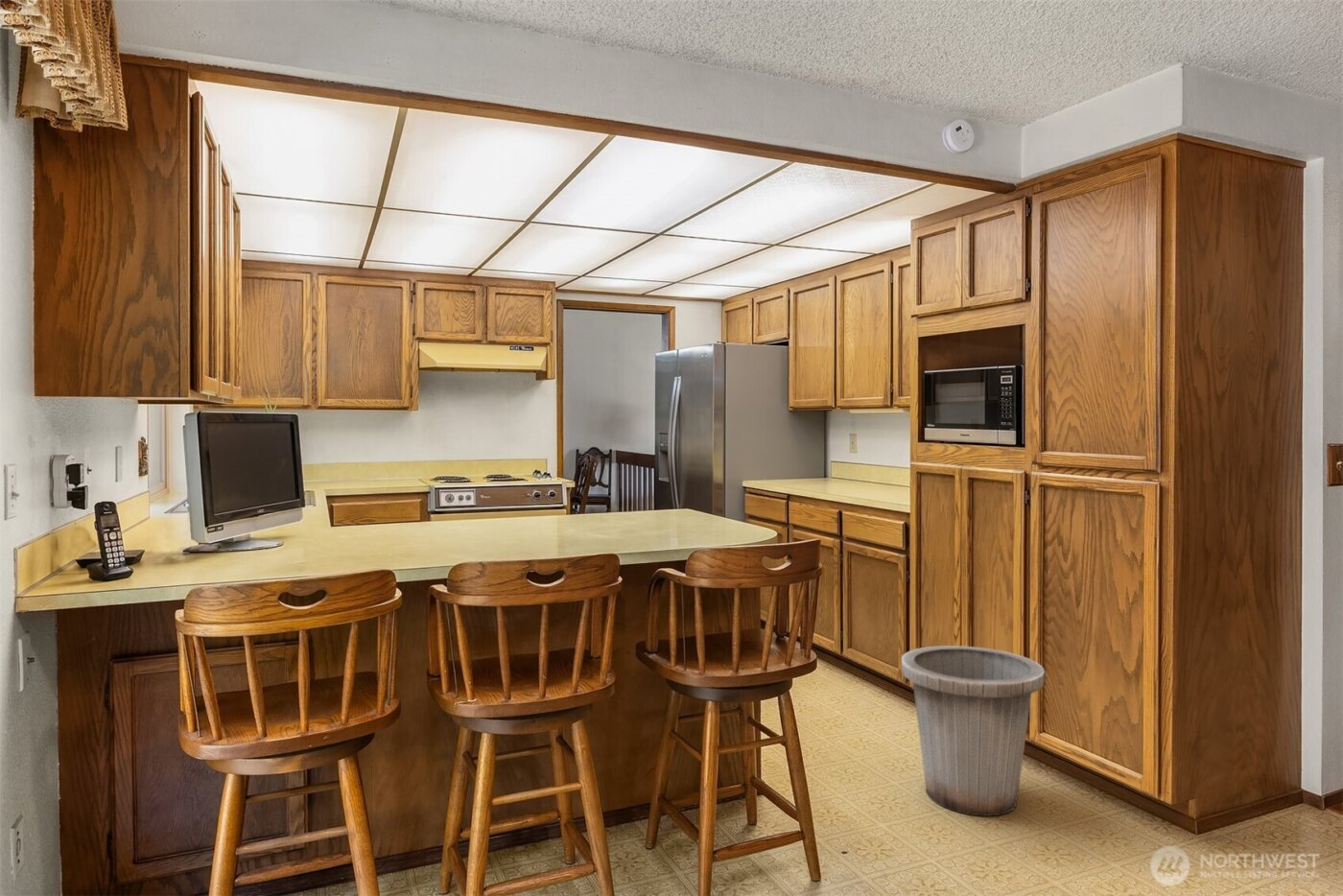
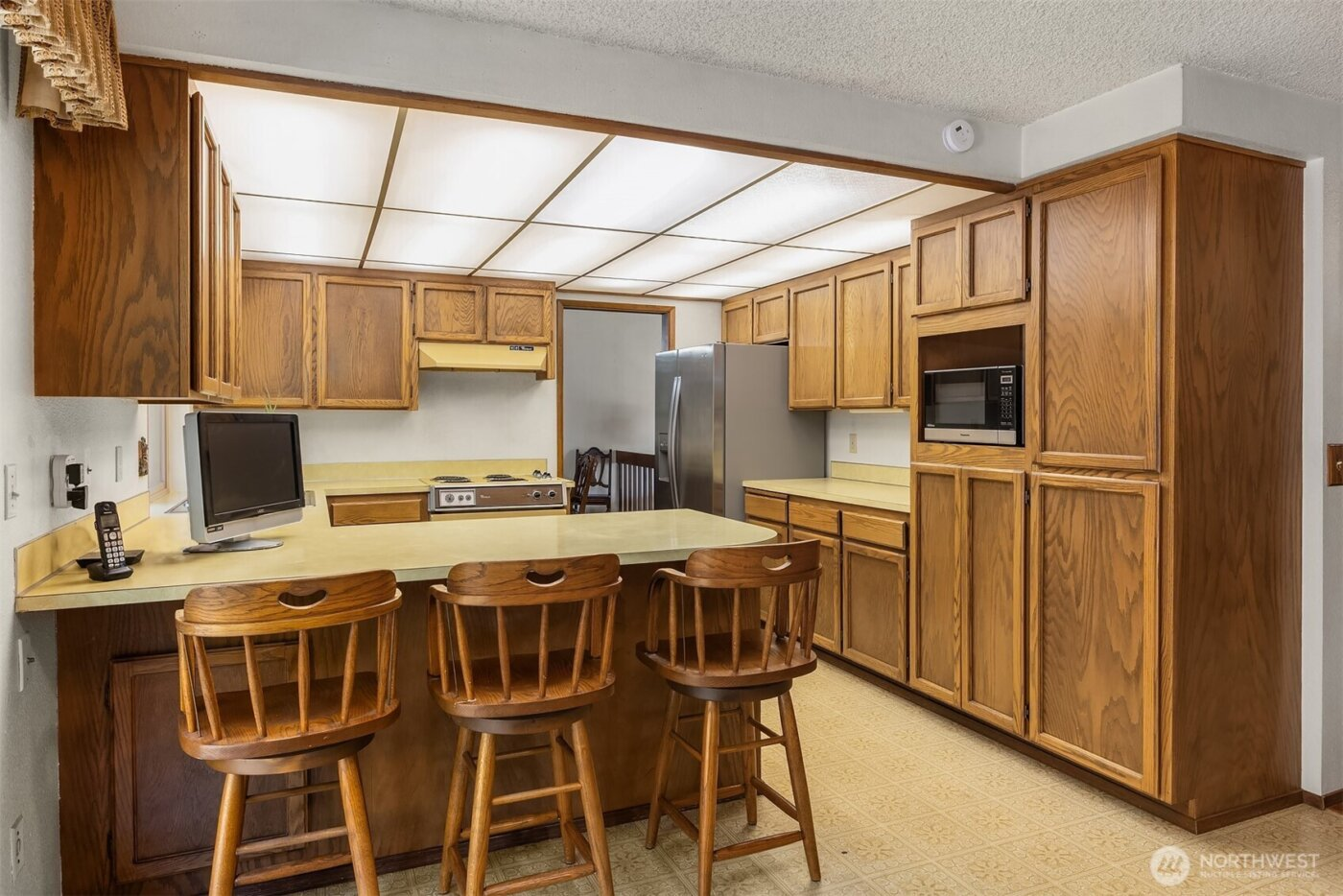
- trash can (970, 729)
